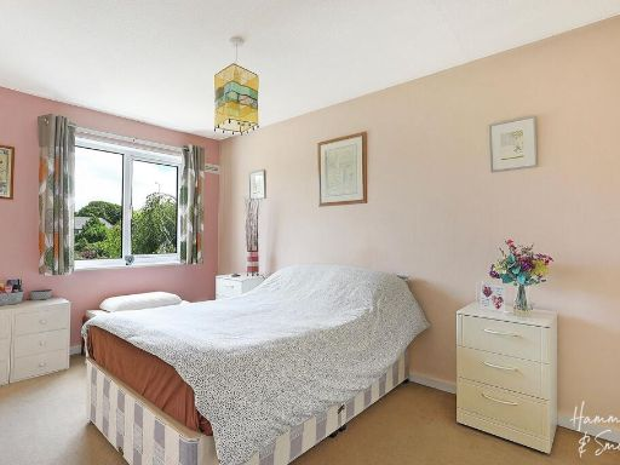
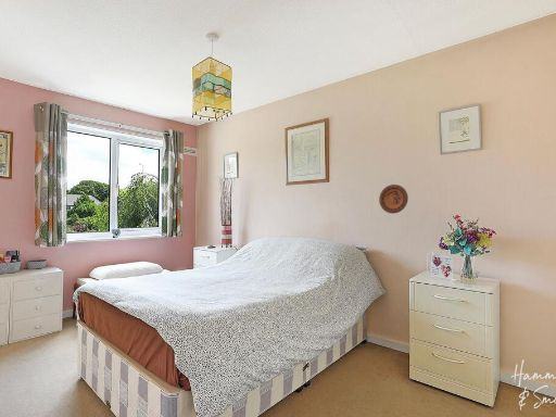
+ decorative plate (393, 199)
